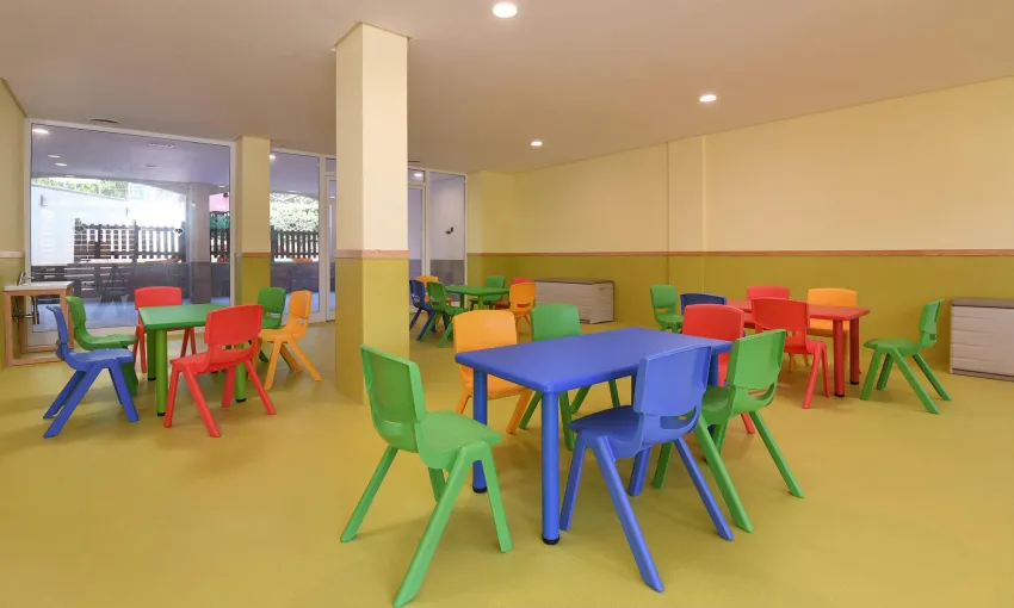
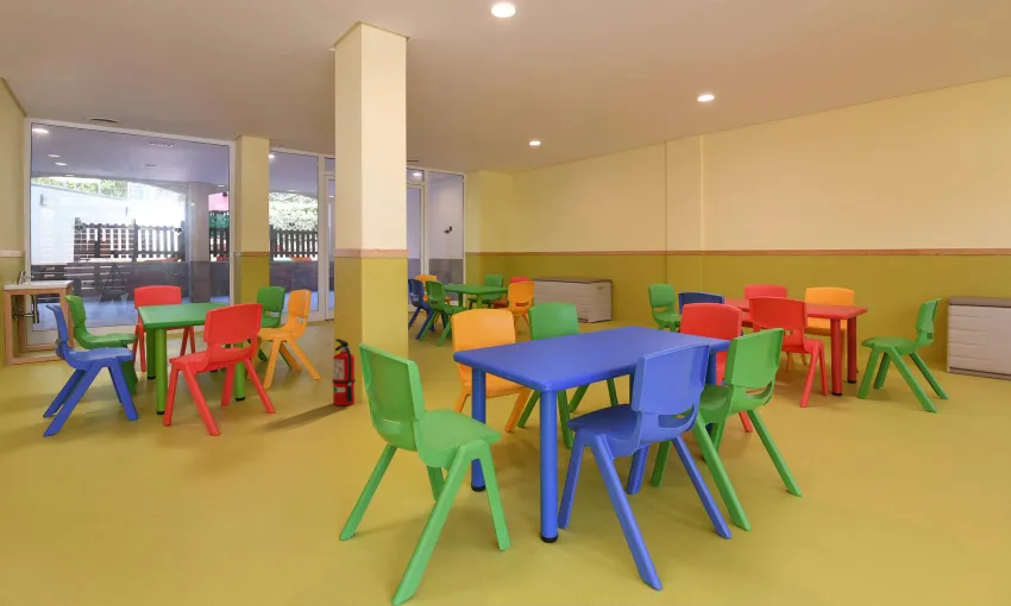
+ fire extinguisher (340, 372)
